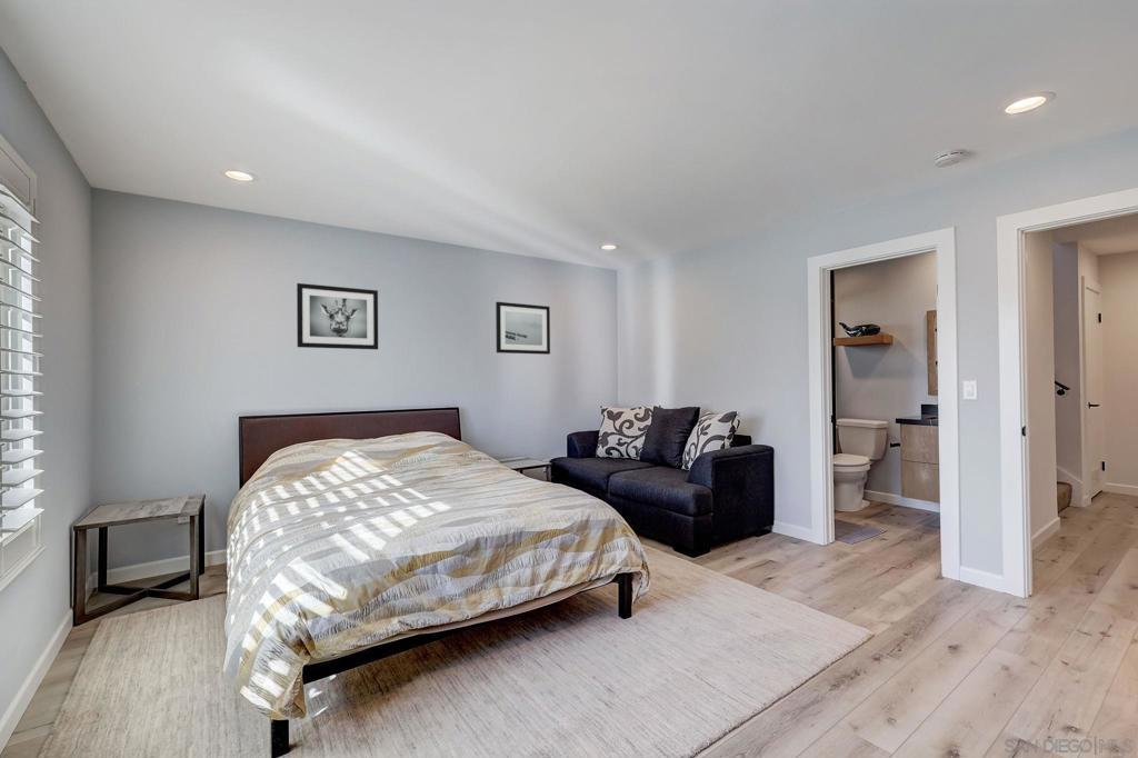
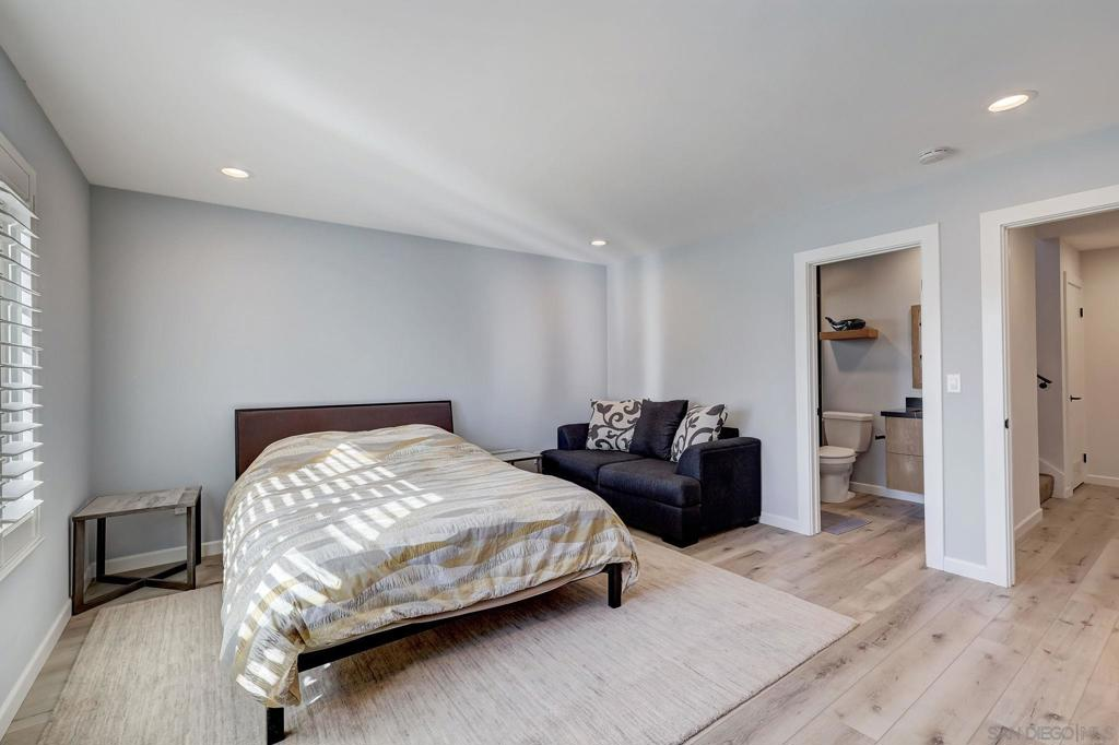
- wall art (523, 328)
- wall art (339, 317)
